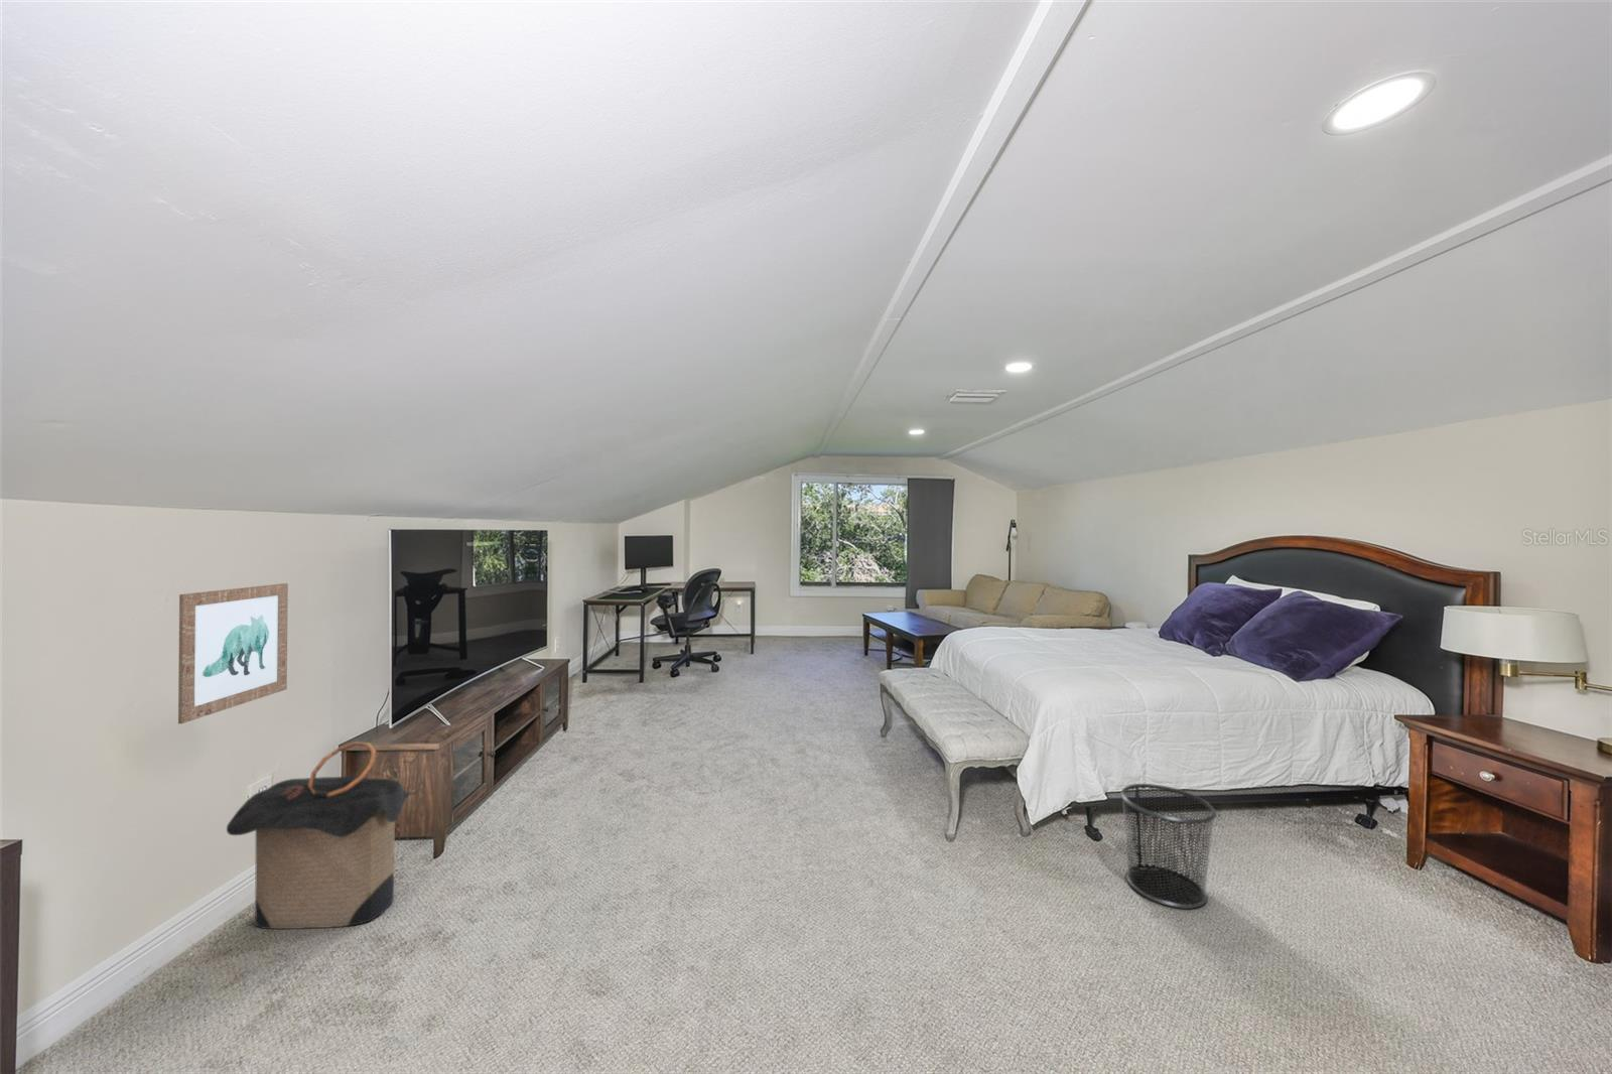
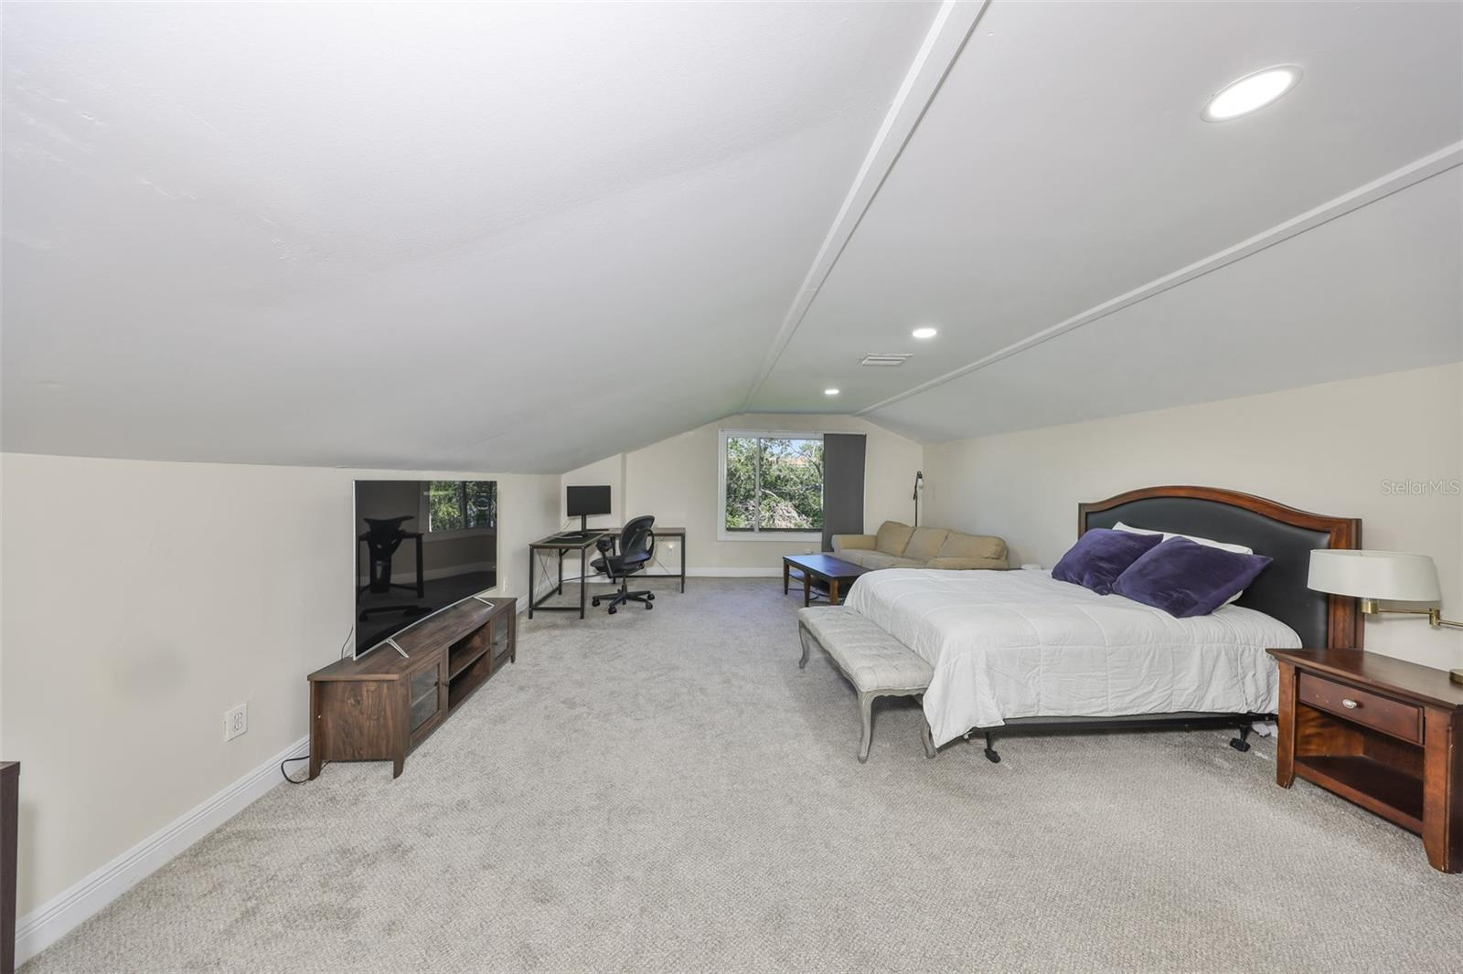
- waste bin (1166, 844)
- wall art (237, 646)
- laundry hamper (322, 831)
